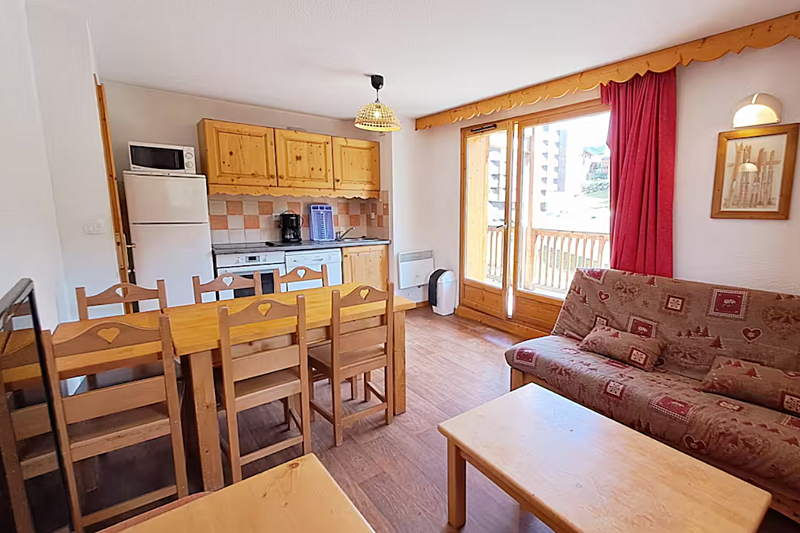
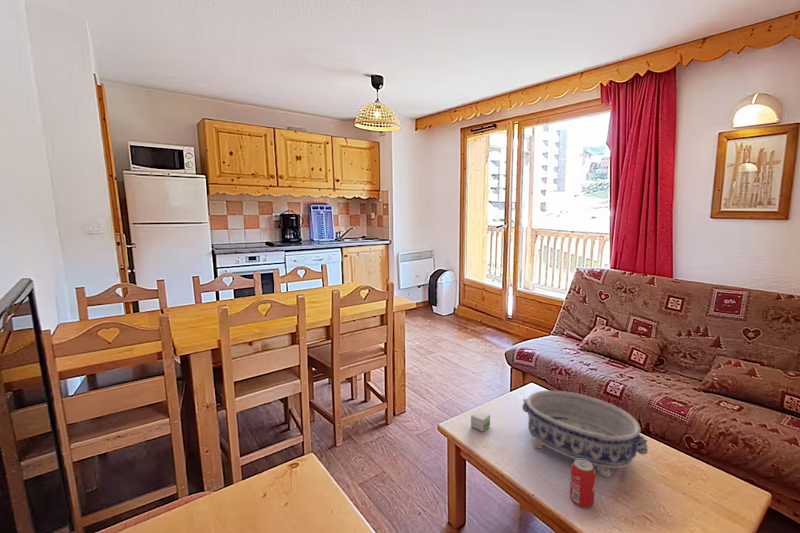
+ decorative bowl (578, 429)
+ beverage can (582, 482)
+ small box (480, 420)
